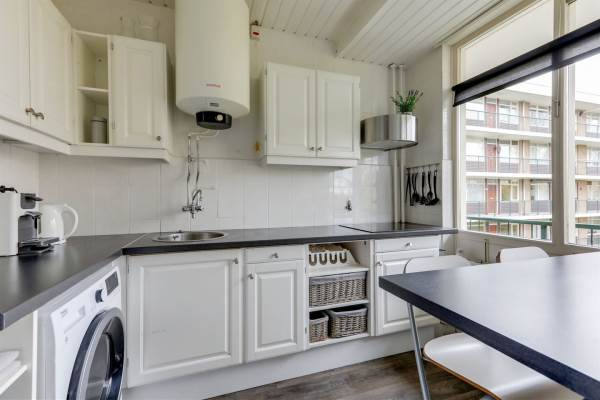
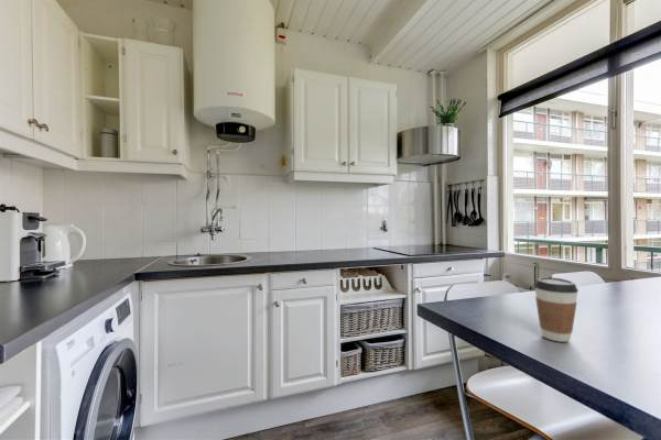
+ coffee cup (555, 308)
